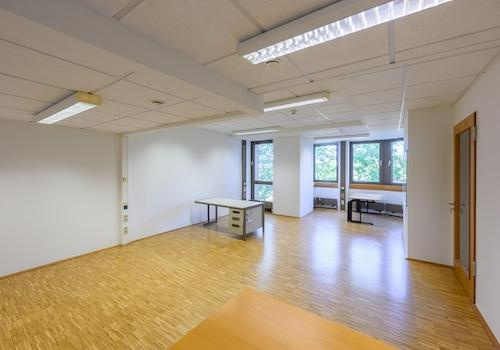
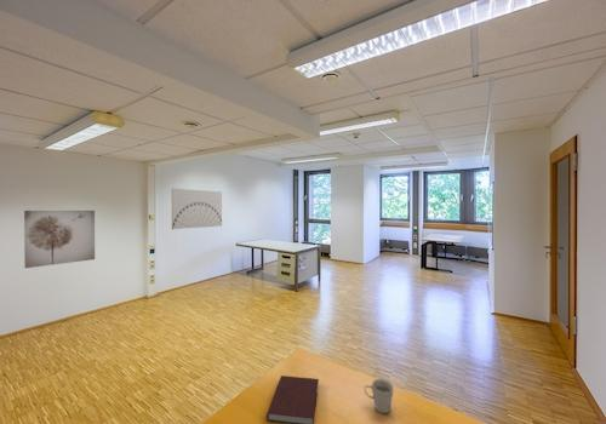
+ wall art (62, 236)
+ mug (378, 395)
+ notebook (295, 397)
+ wall art (199, 208)
